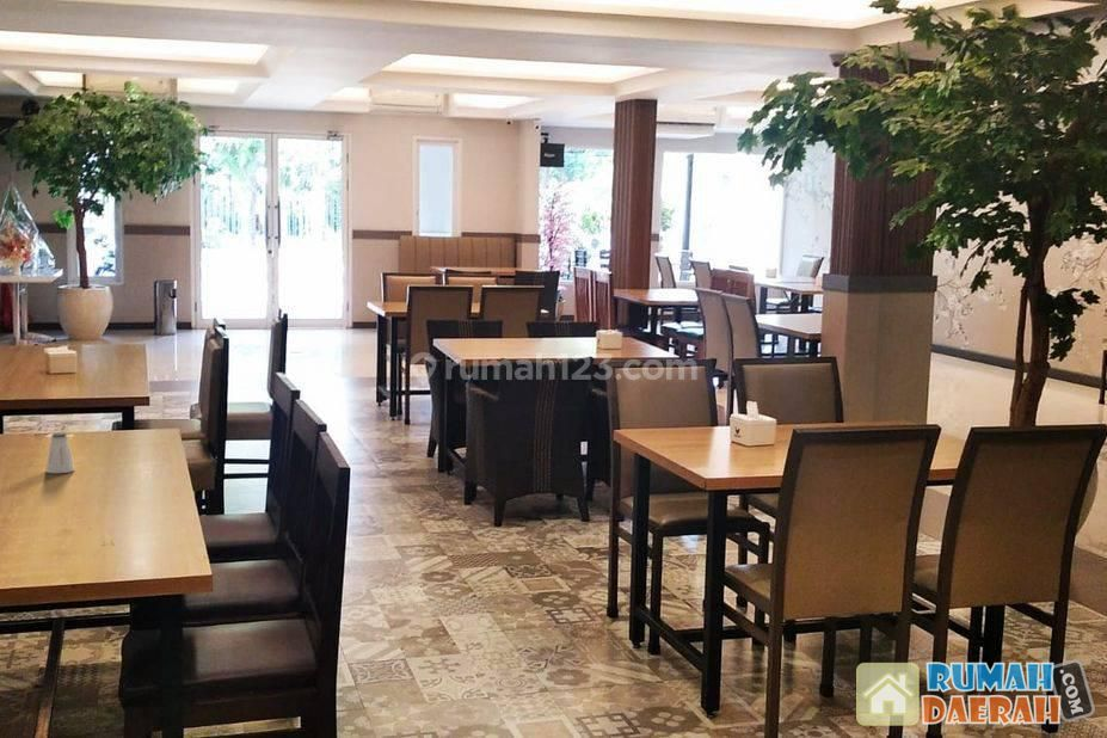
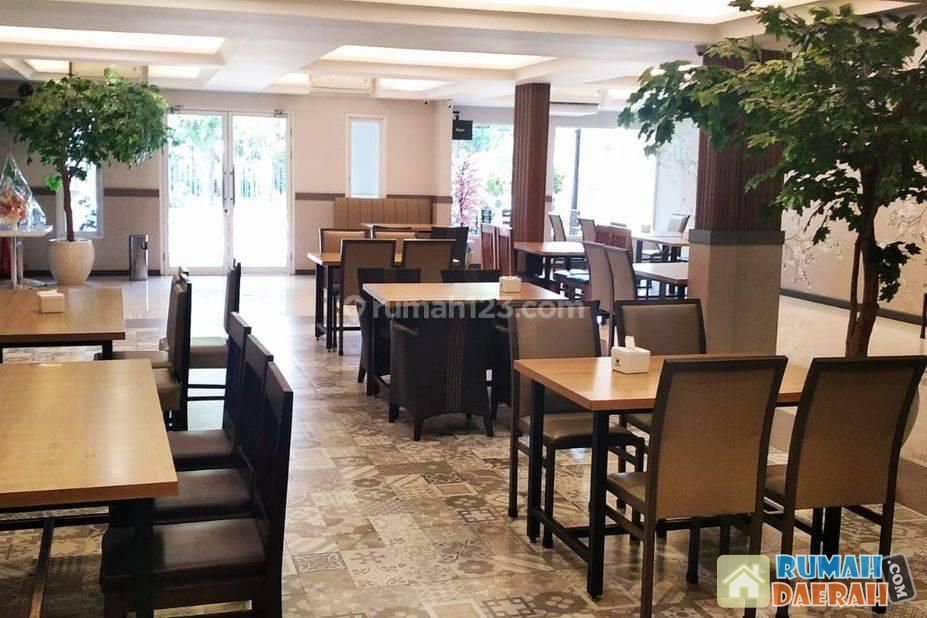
- saltshaker (60, 451)
